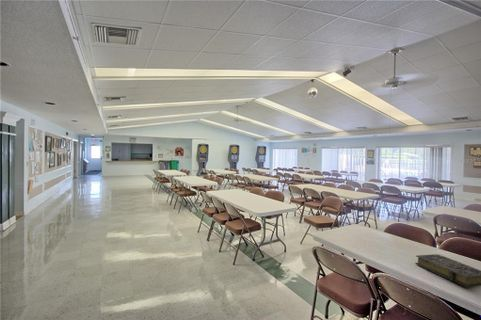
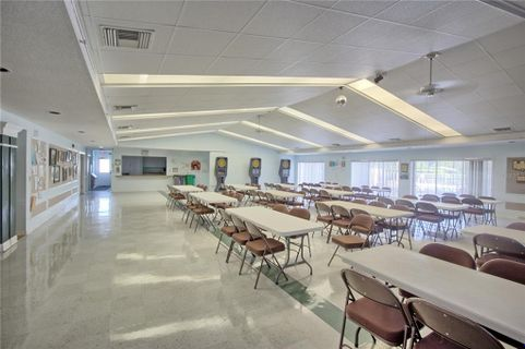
- book (450, 268)
